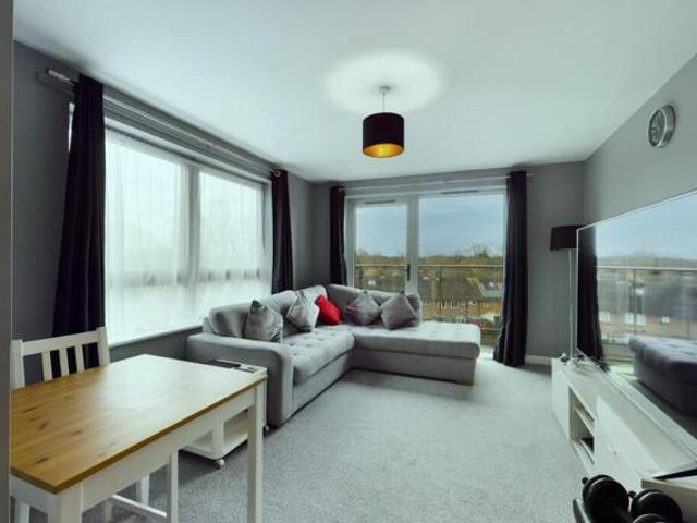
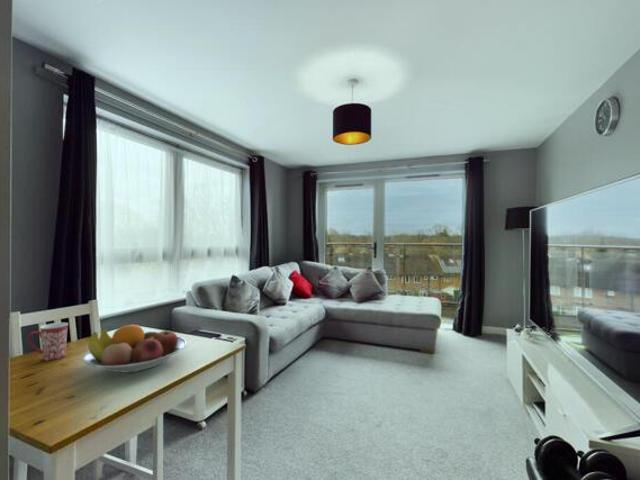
+ fruit bowl (138, 344)
+ mug (48, 341)
